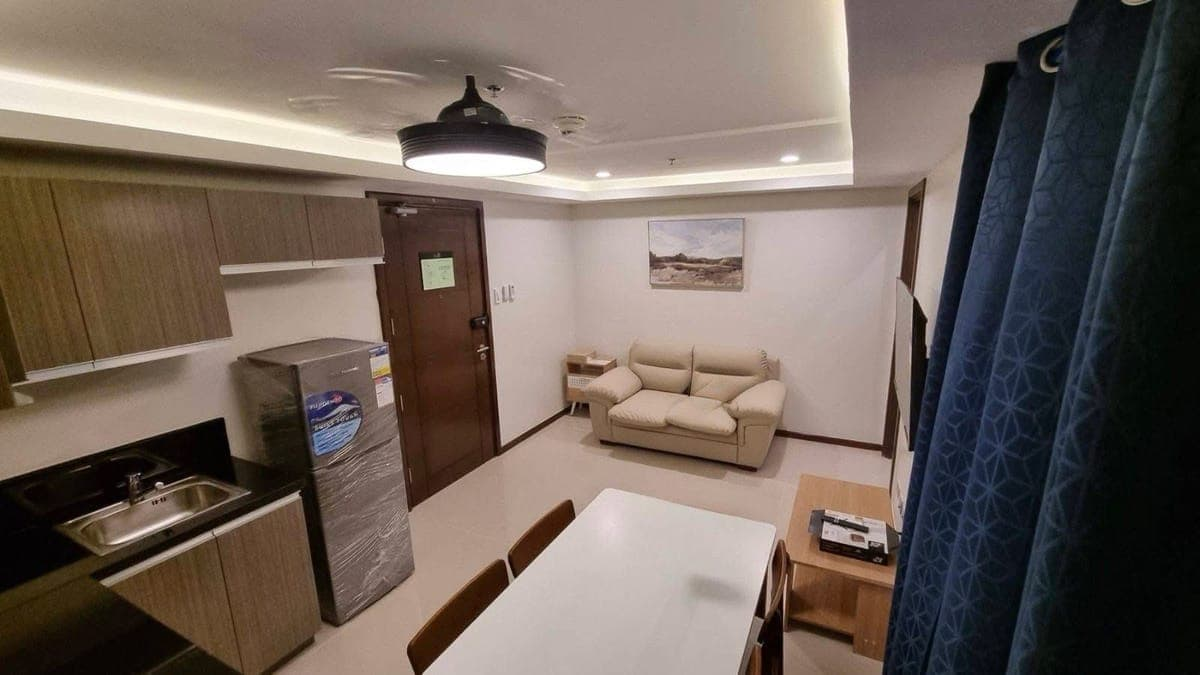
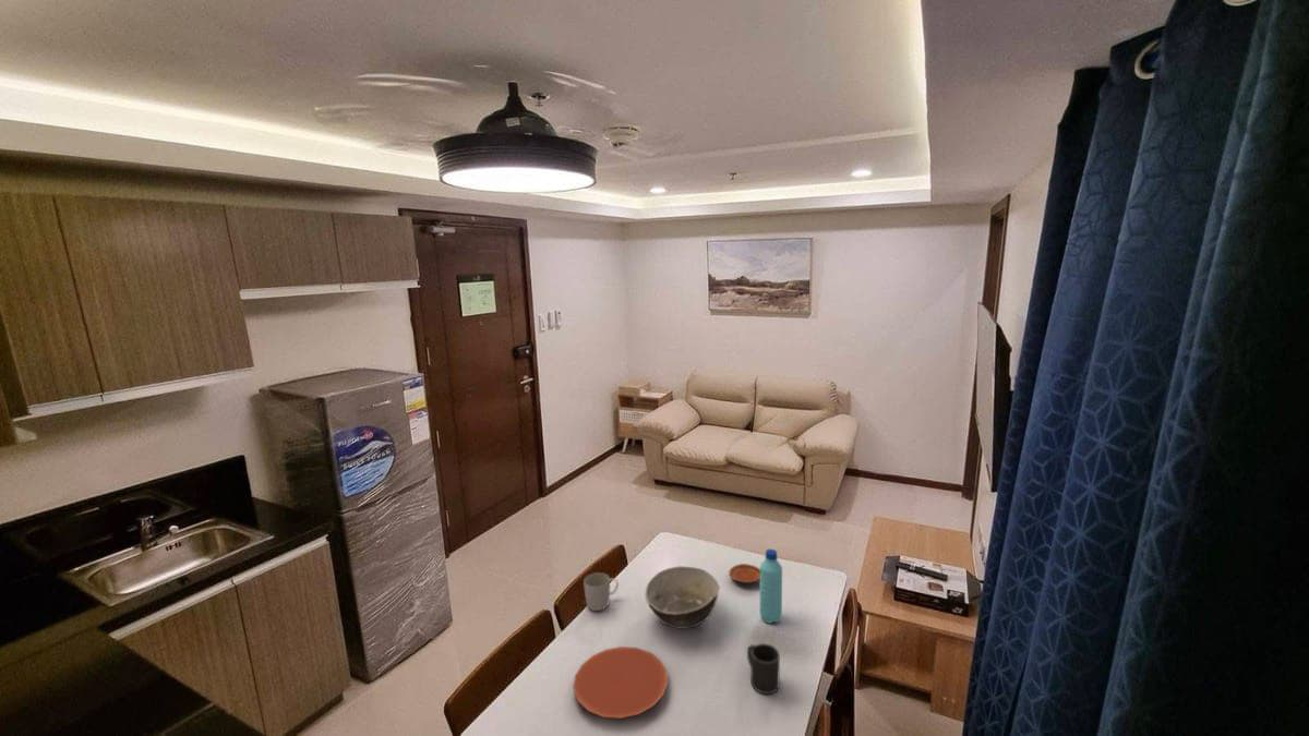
+ mug (760, 664)
+ bowl (682, 601)
+ mug (601, 590)
+ water bottle (770, 584)
+ plate (745, 575)
+ plate (621, 683)
